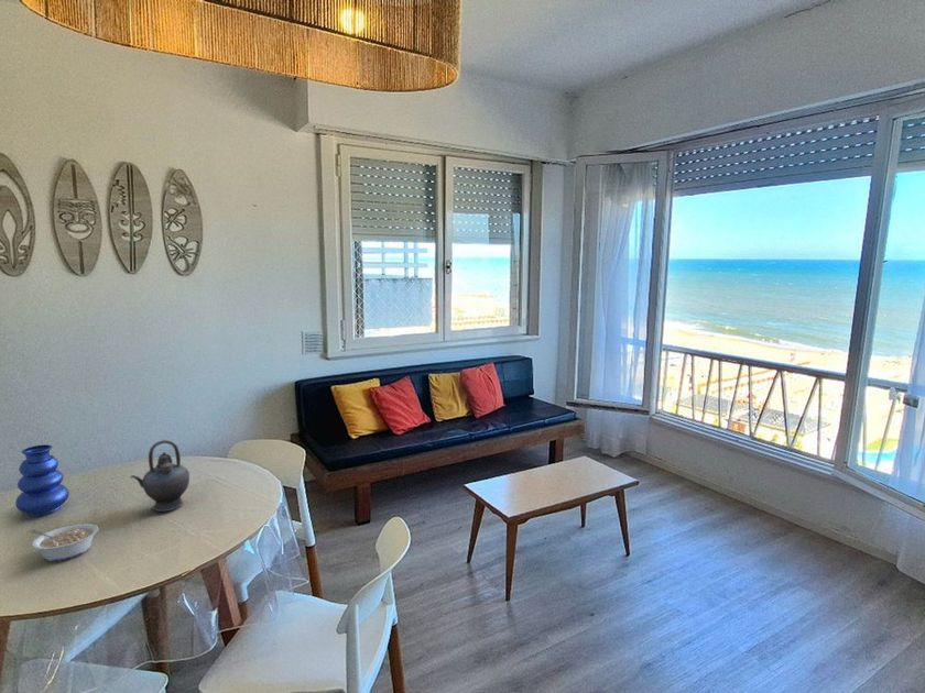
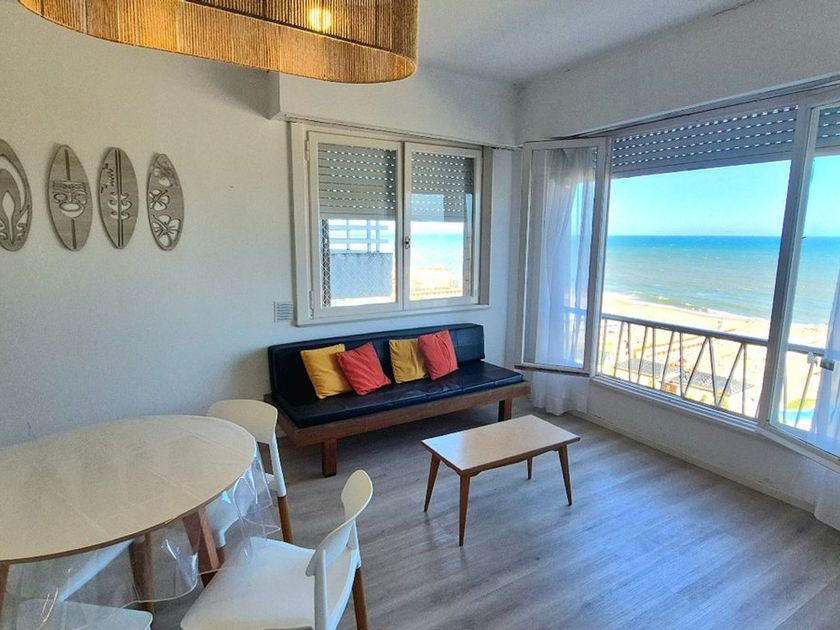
- legume (64, 542)
- vase (41, 480)
- teapot (160, 474)
